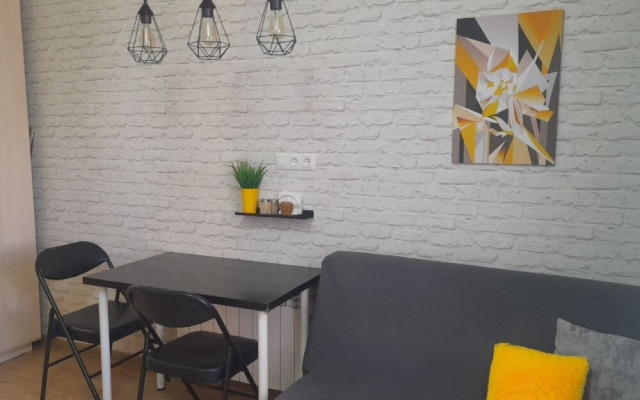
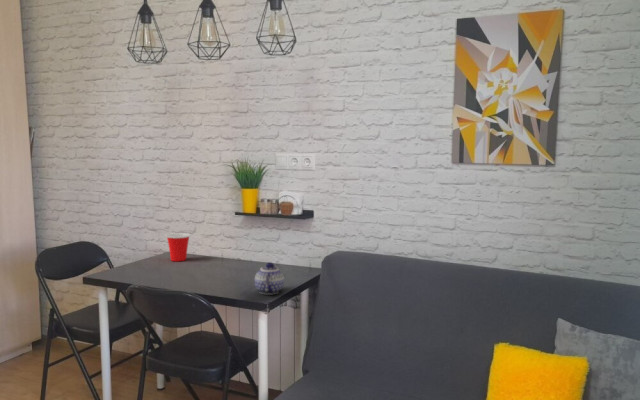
+ cup (178, 247)
+ teapot (269, 277)
